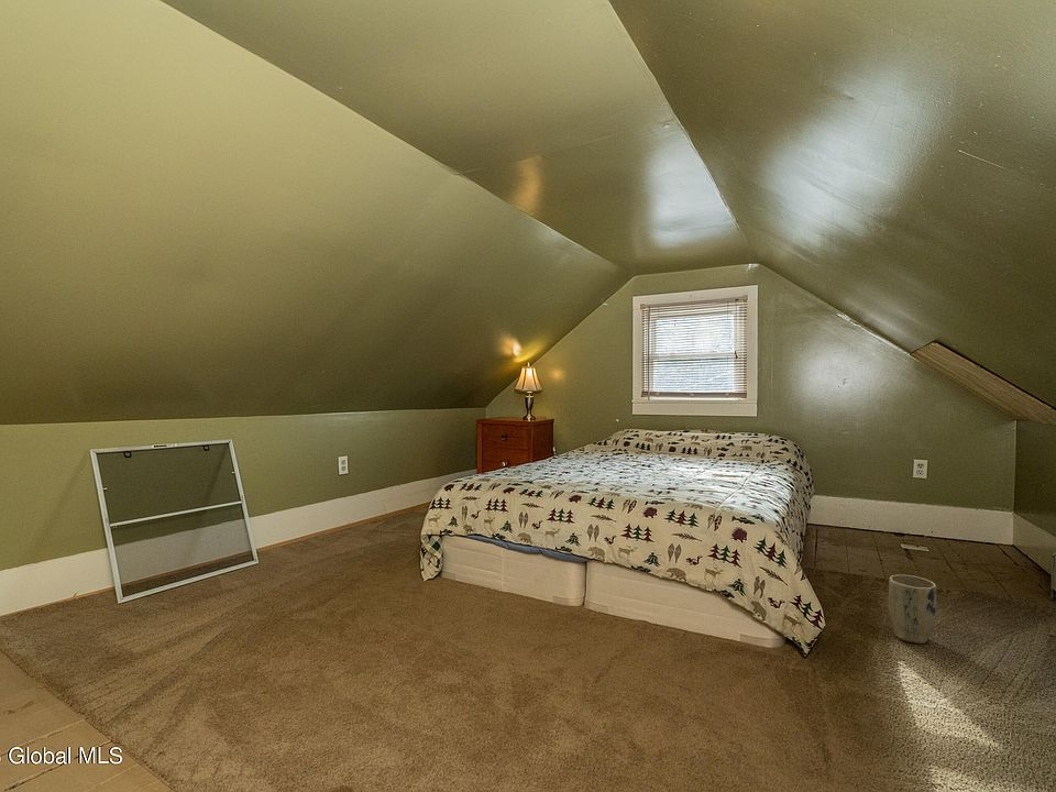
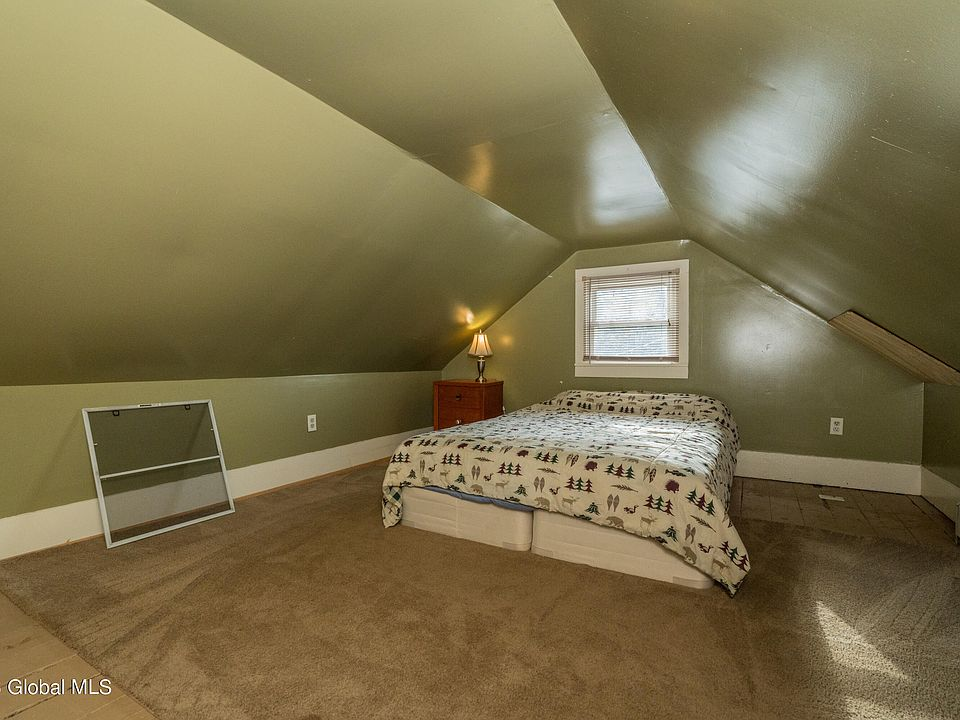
- plant pot (911, 608)
